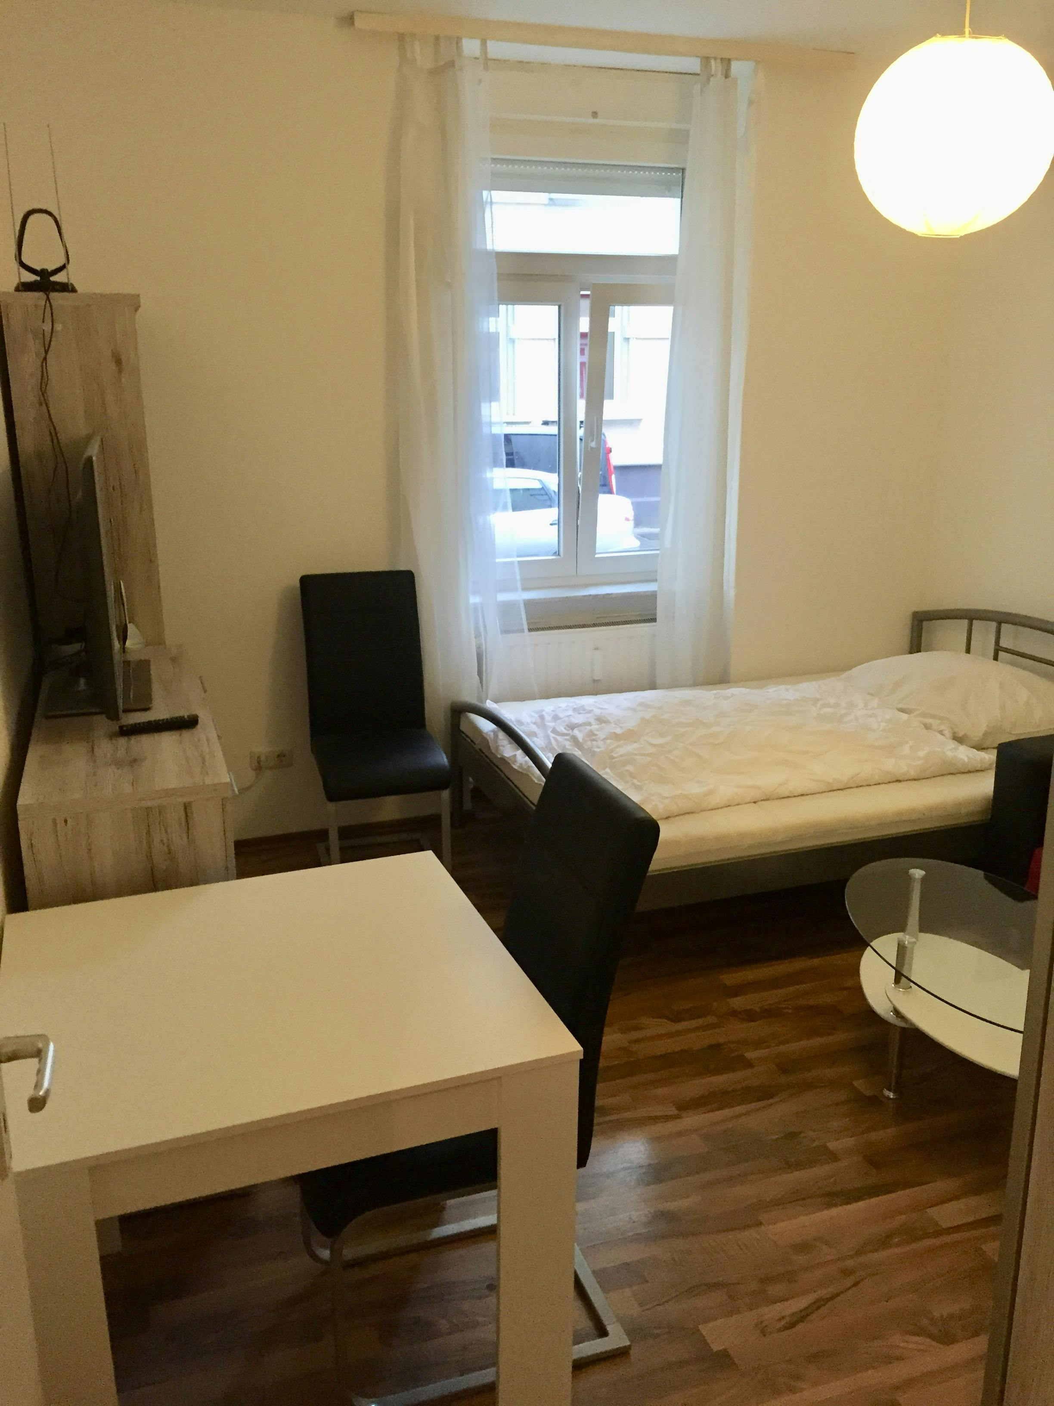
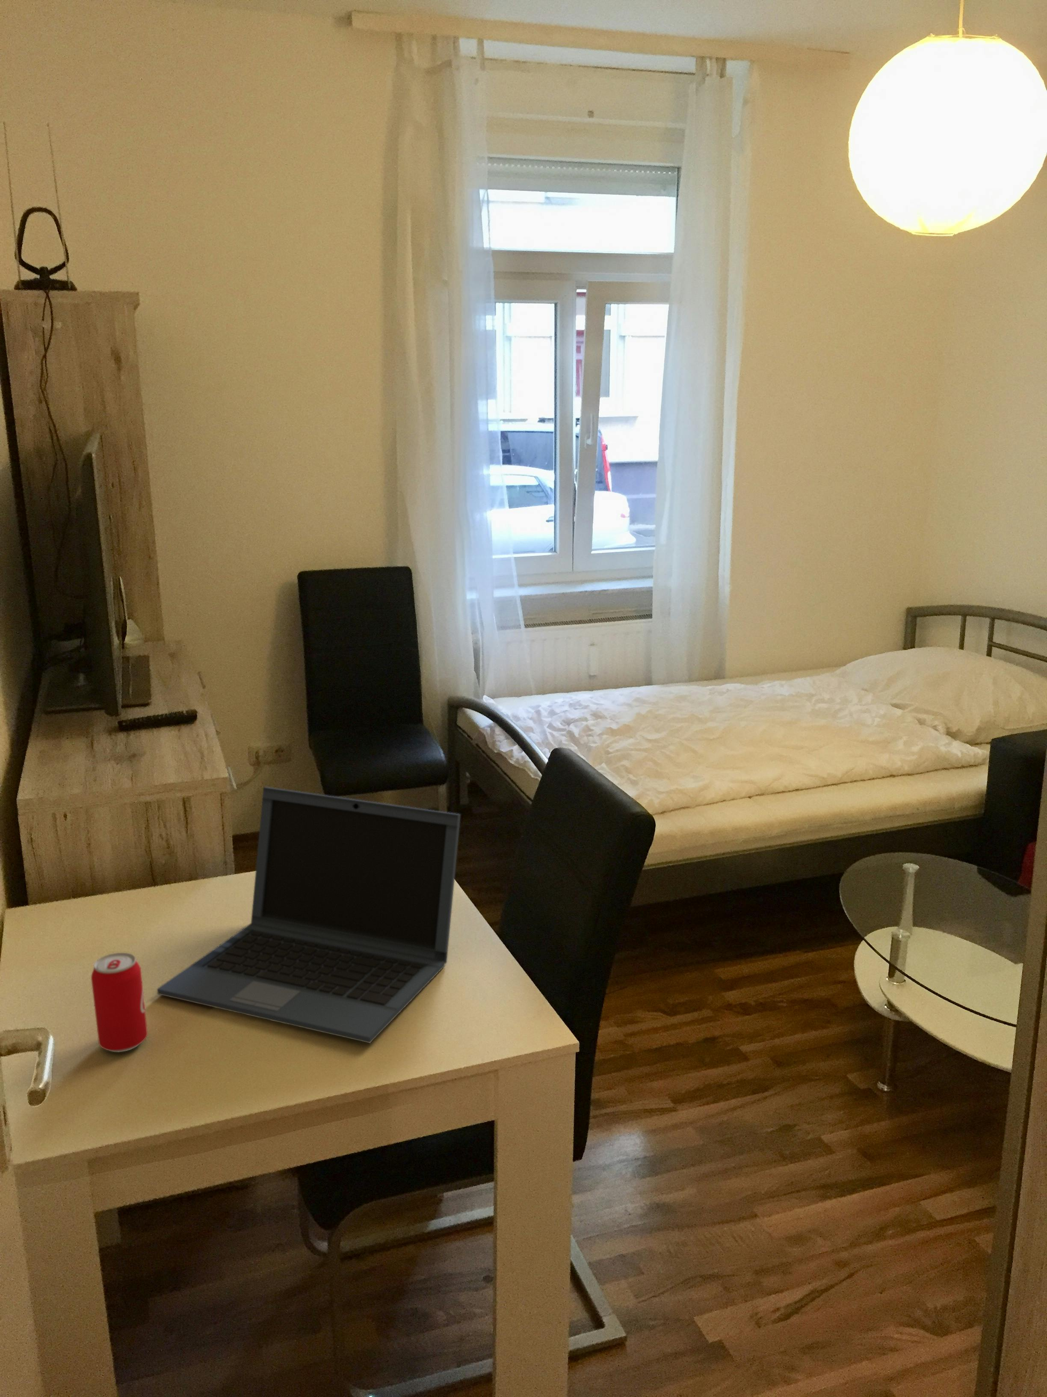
+ laptop (312, 901)
+ beverage can (119, 1002)
